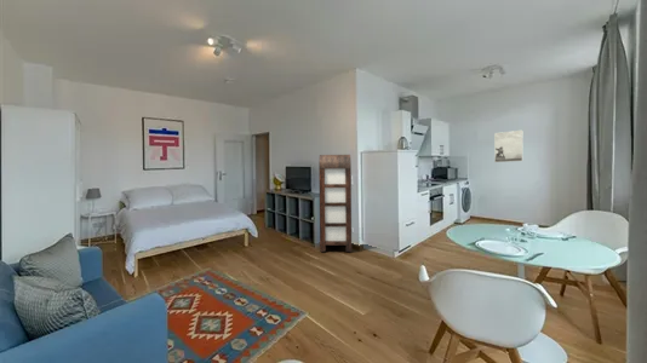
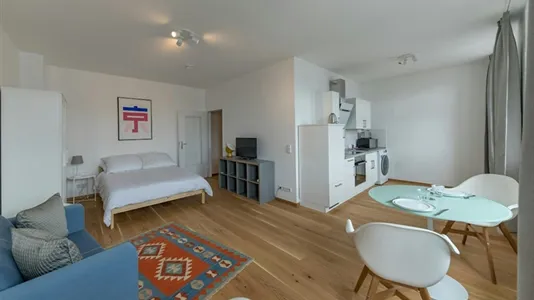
- bookshelf (334, 201)
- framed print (508, 146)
